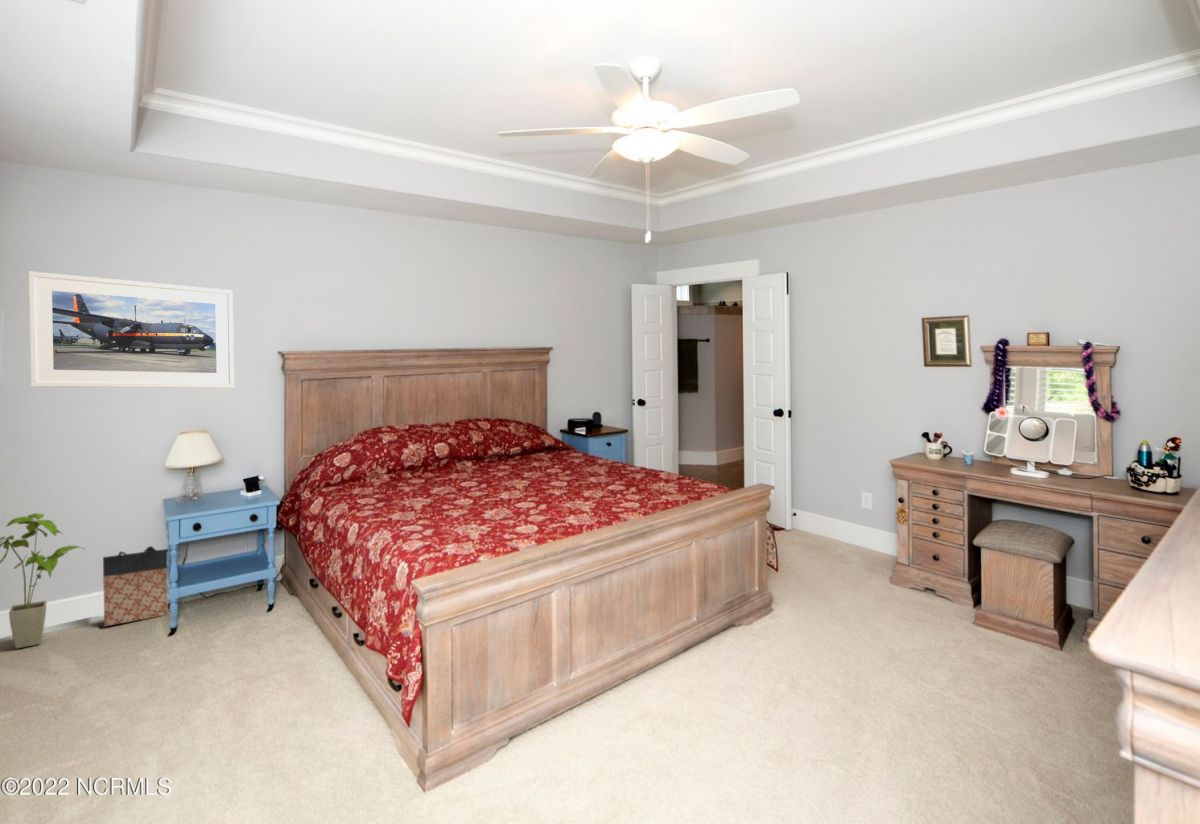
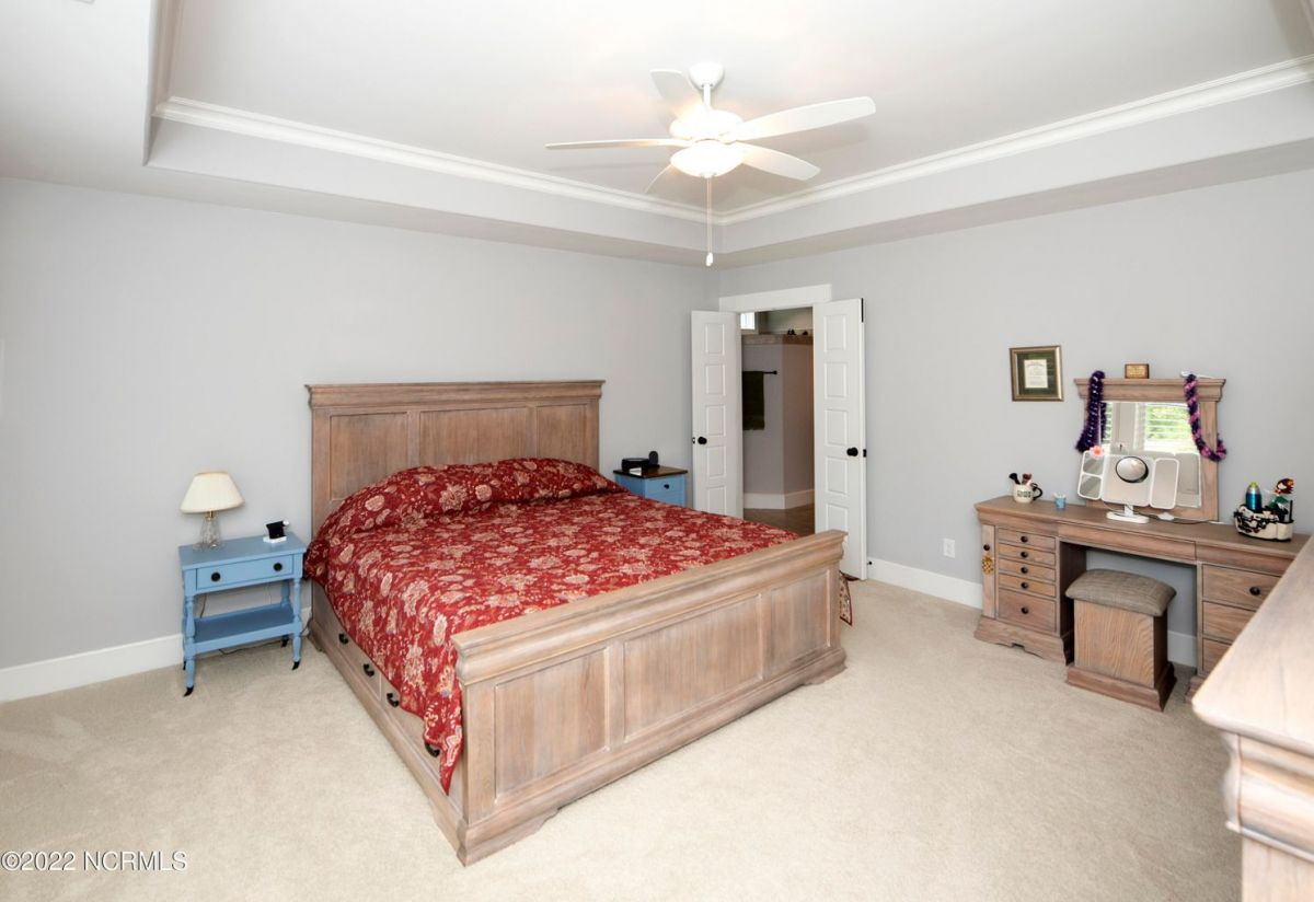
- bag (137, 582)
- house plant (39, 578)
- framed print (139, 334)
